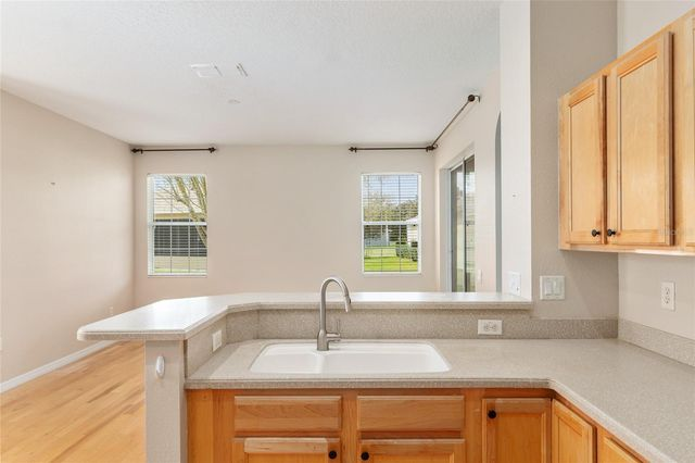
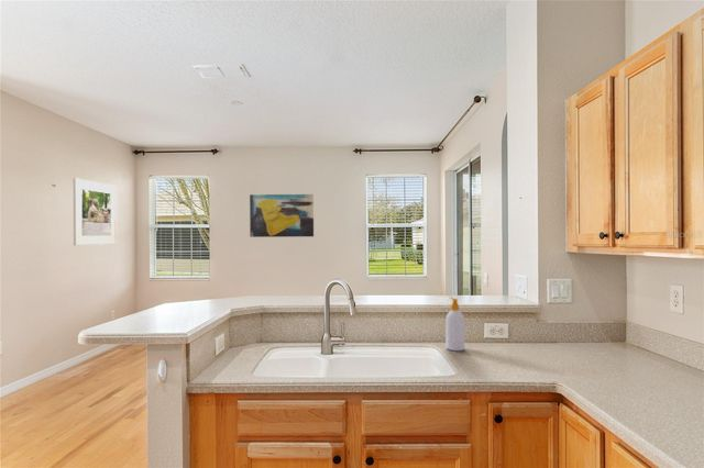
+ soap bottle (454, 323)
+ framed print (96, 213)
+ wall art (282, 215)
